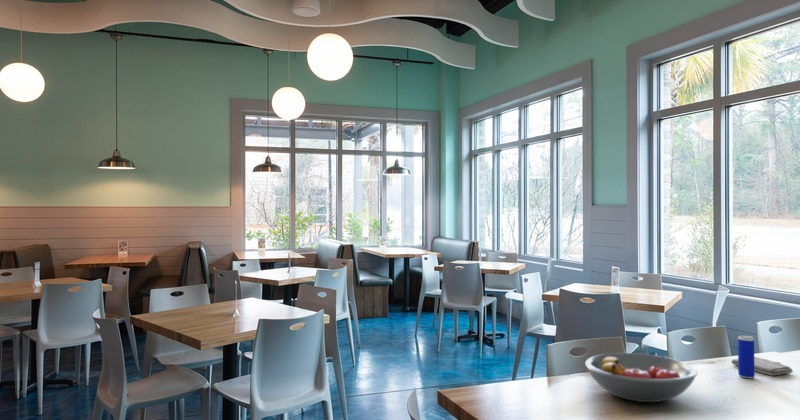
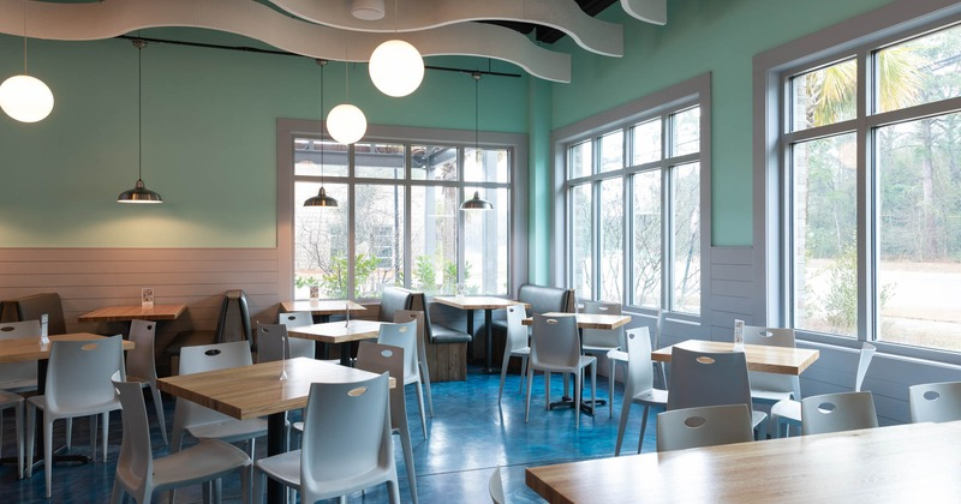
- washcloth (761, 365)
- beverage can (746, 356)
- fruit bowl (639, 376)
